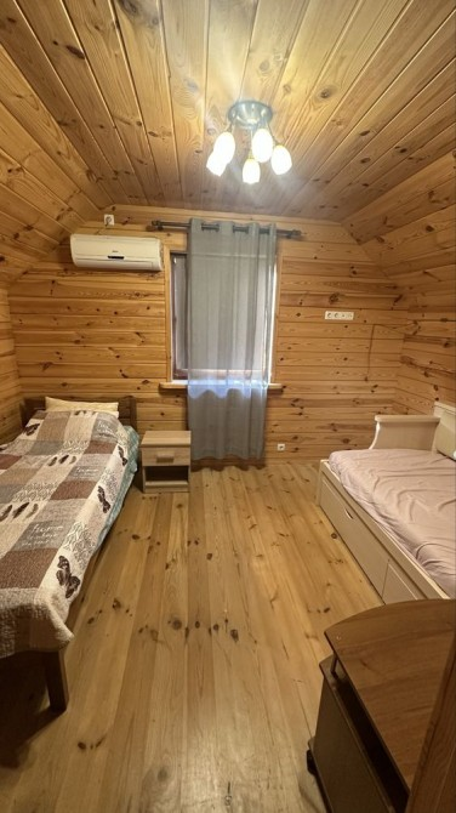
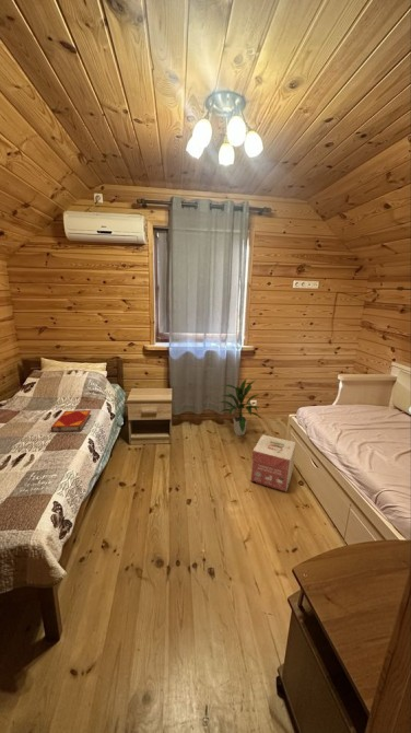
+ hardback book (72, 420)
+ indoor plant (239, 407)
+ cardboard box (273, 461)
